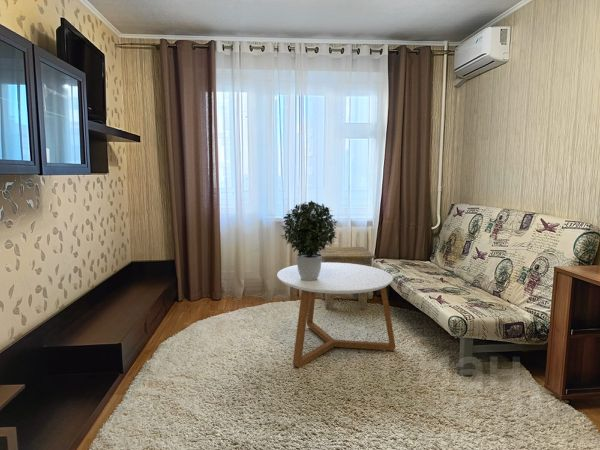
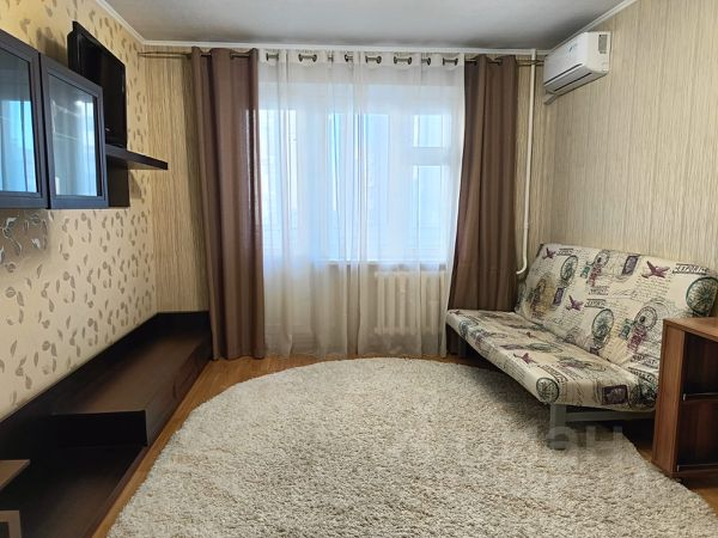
- coffee table (332, 293)
- side table (343, 262)
- potted plant (309, 240)
